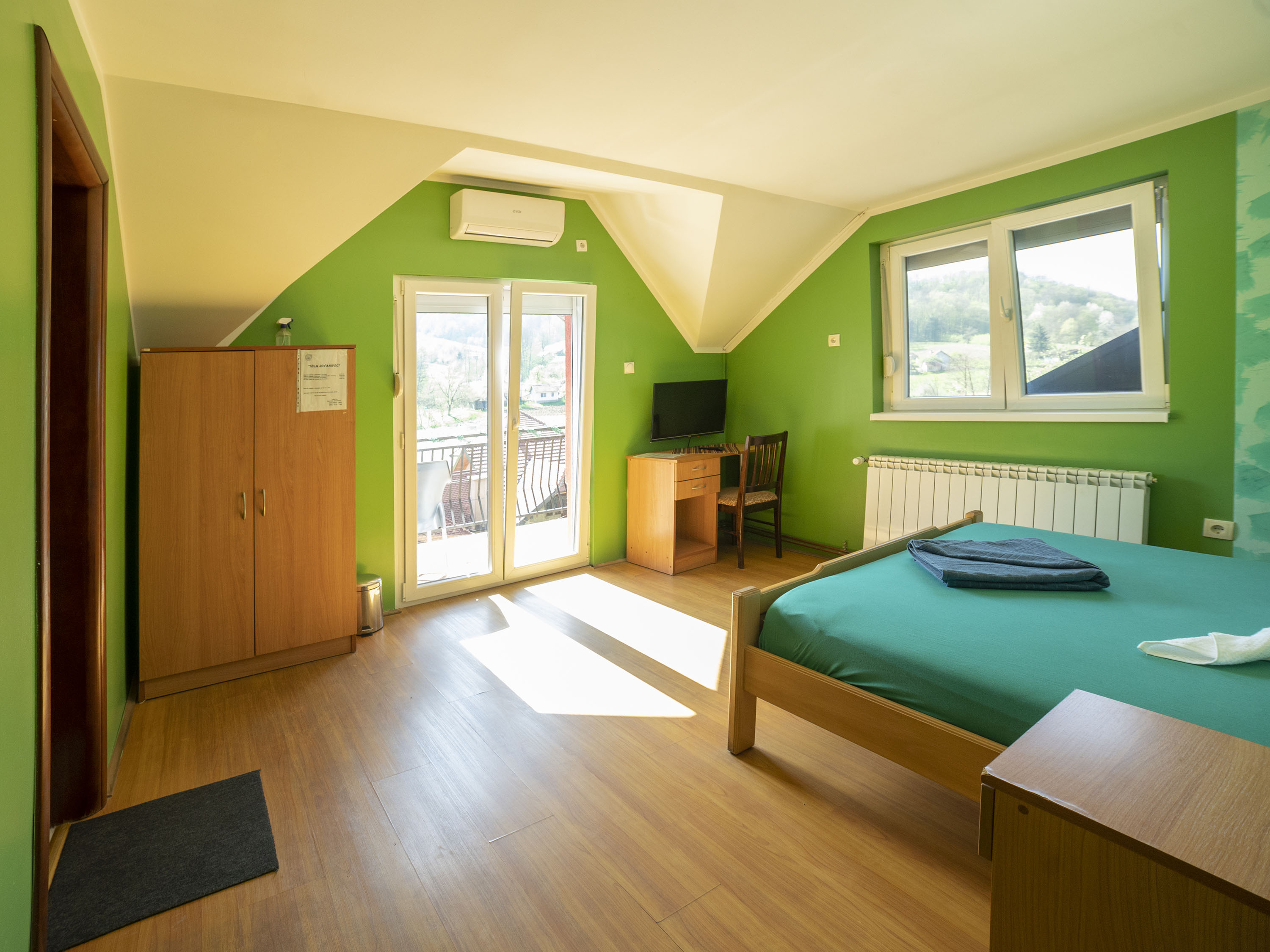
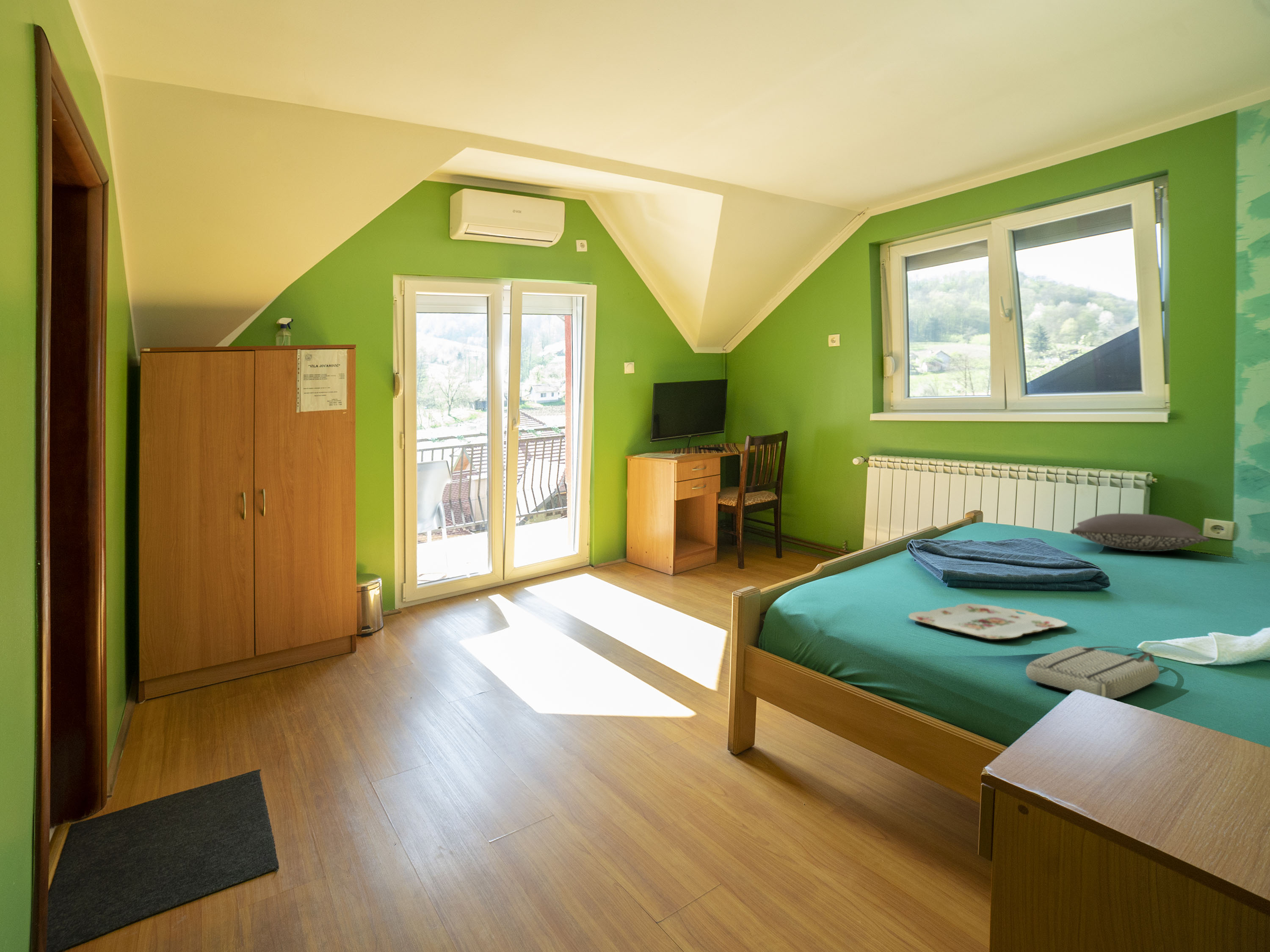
+ tote bag (1105, 666)
+ pillow (1136, 531)
+ serving tray (986, 621)
